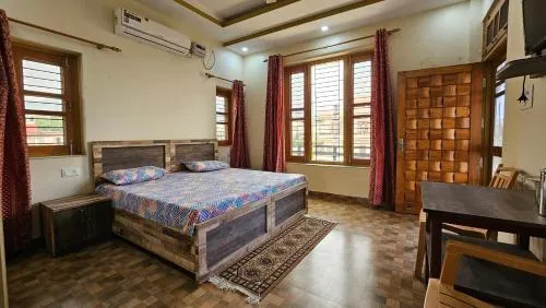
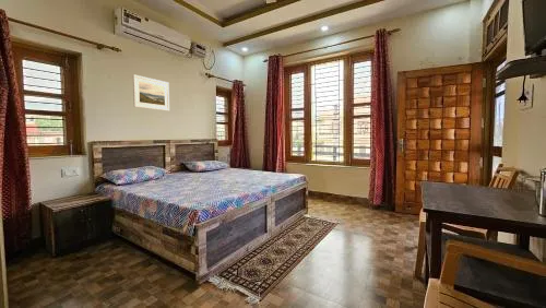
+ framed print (152, 94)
